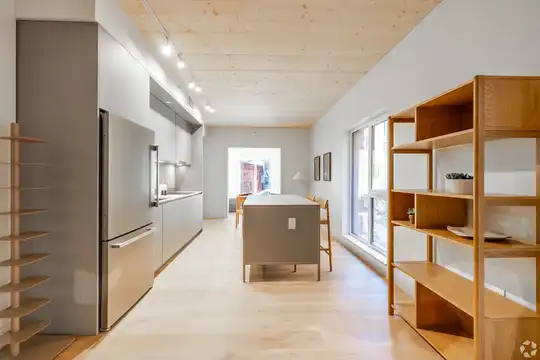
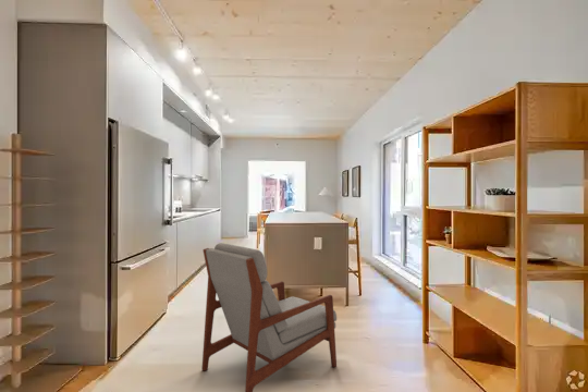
+ armchair (272, 304)
